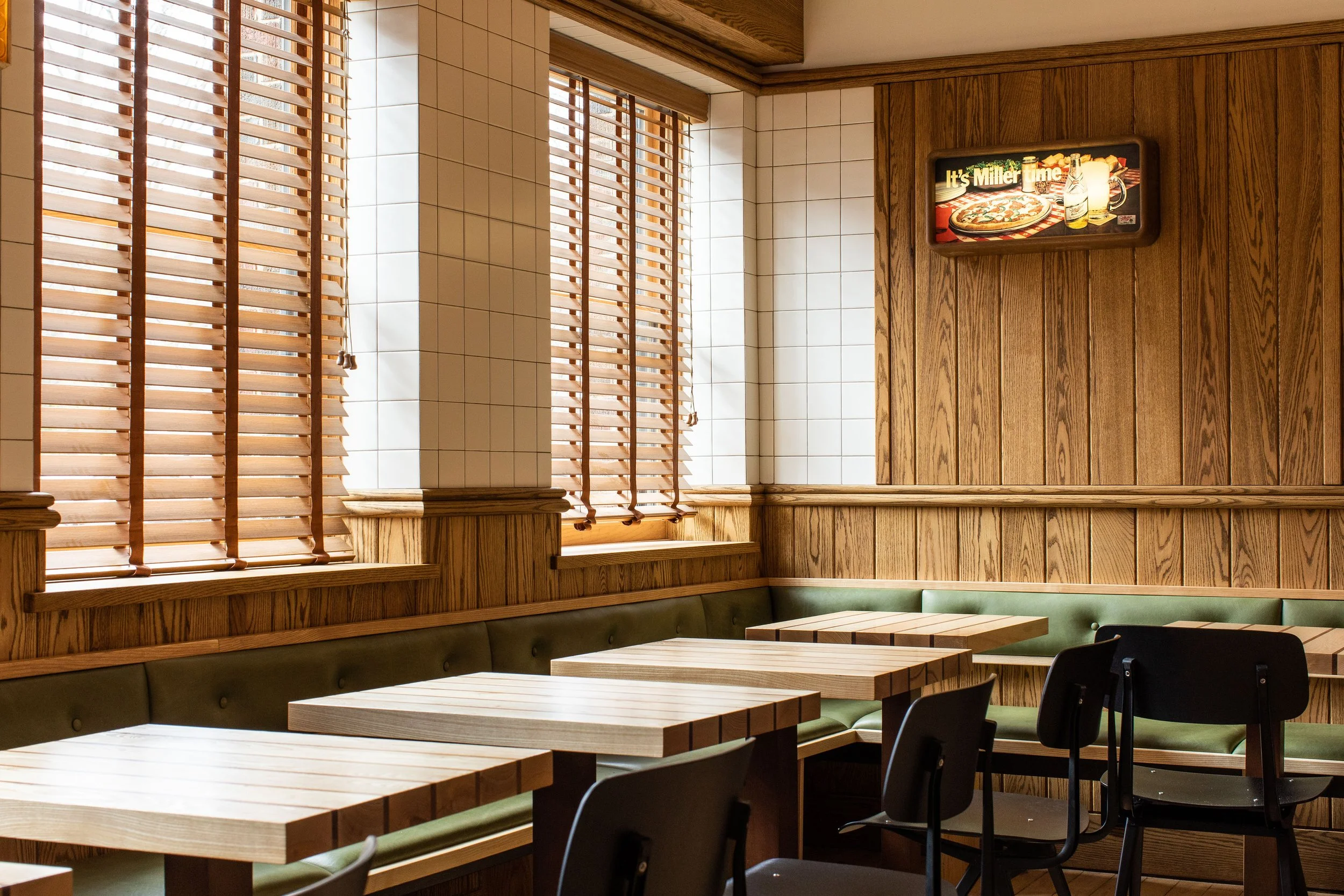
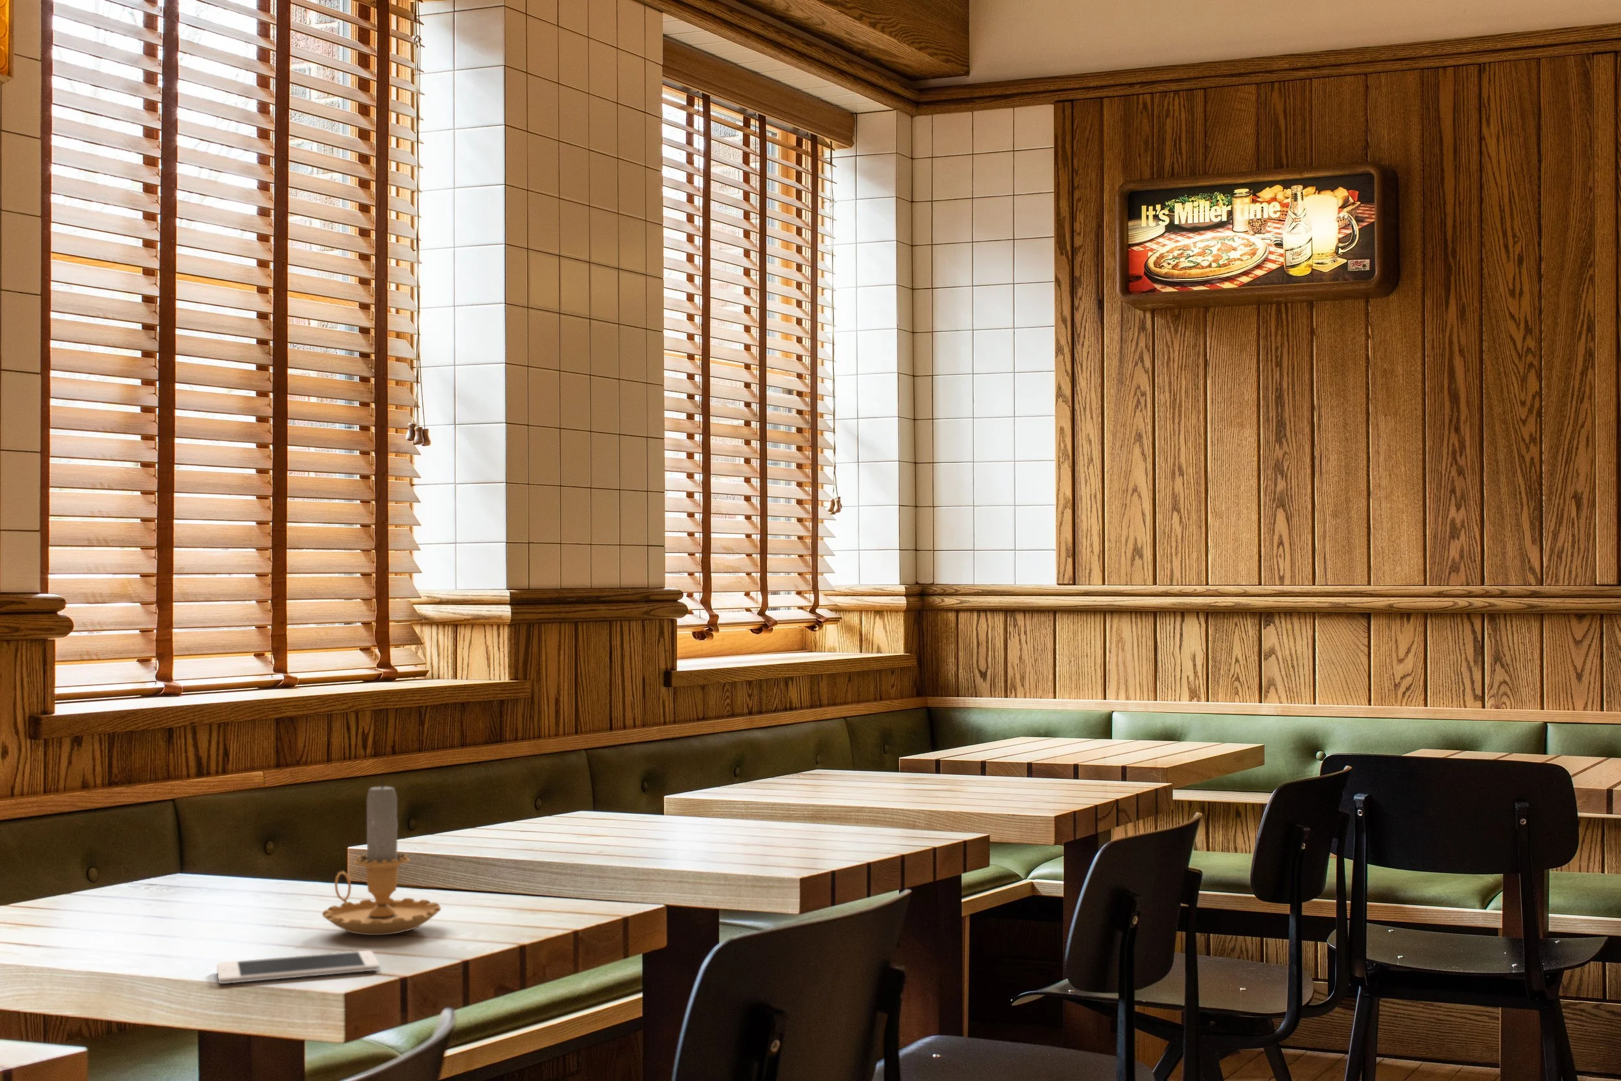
+ candle (374, 852)
+ cell phone (298, 966)
